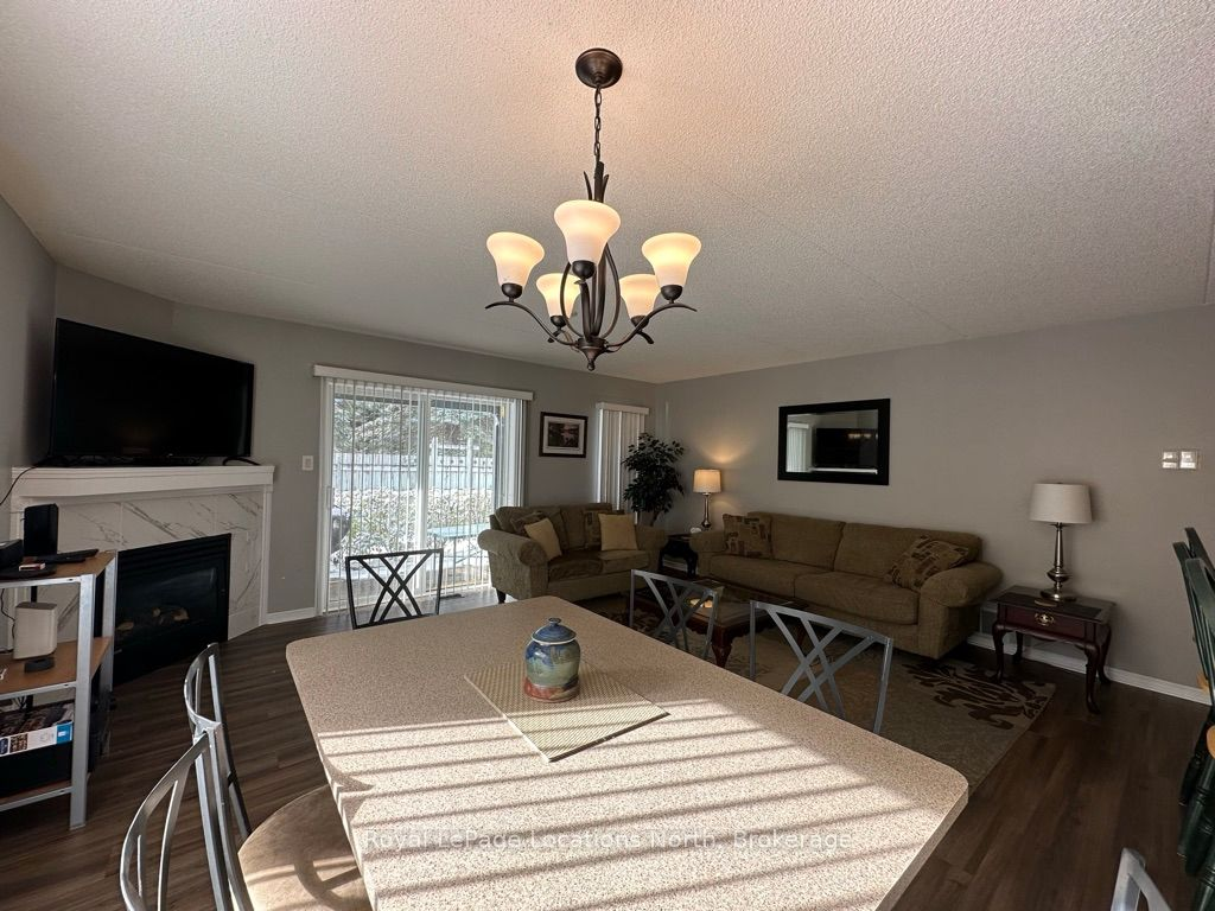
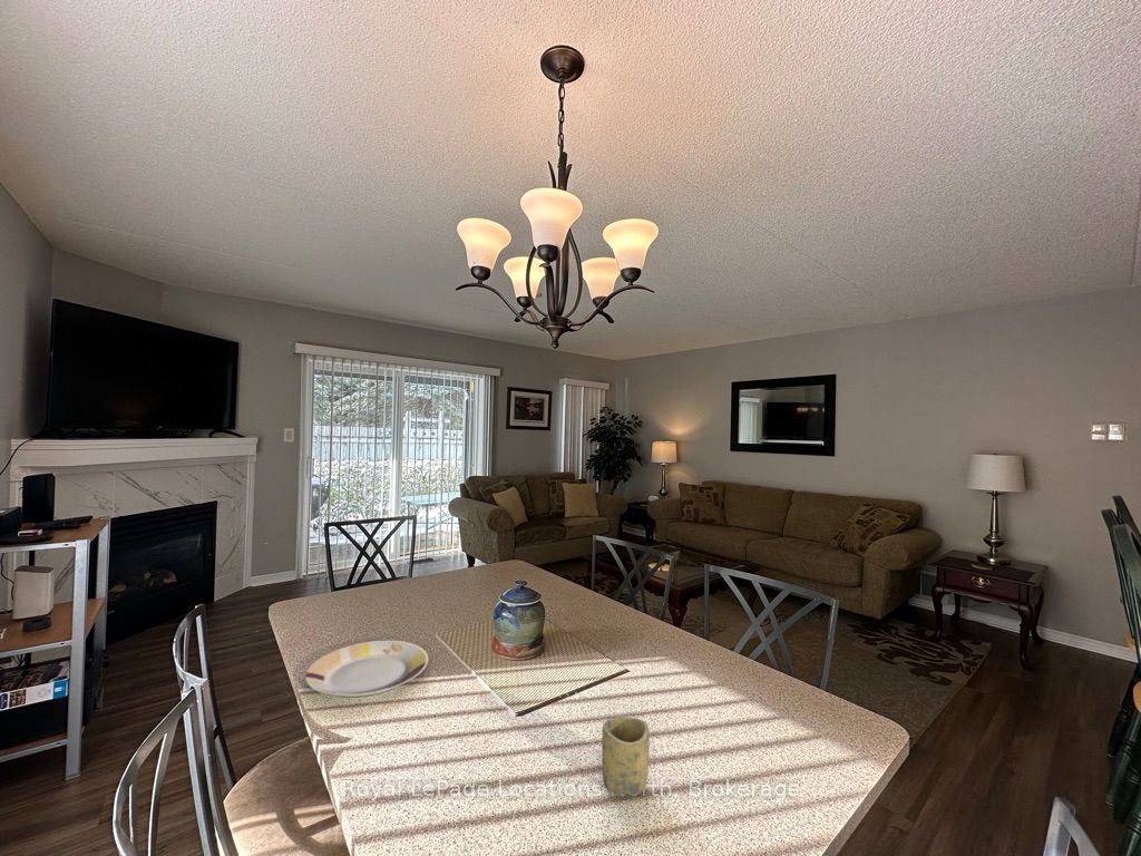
+ cup (625, 755)
+ plate (369, 669)
